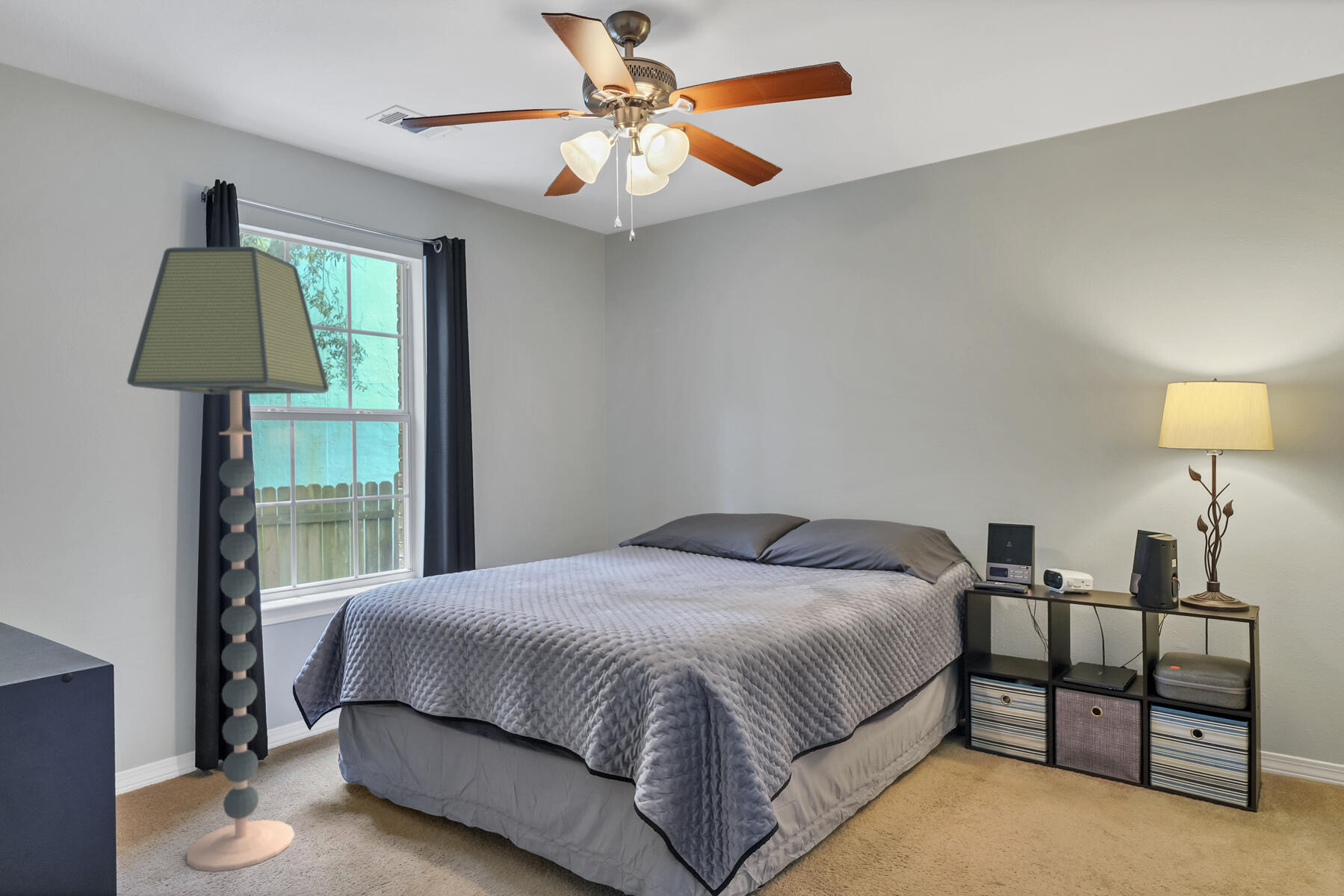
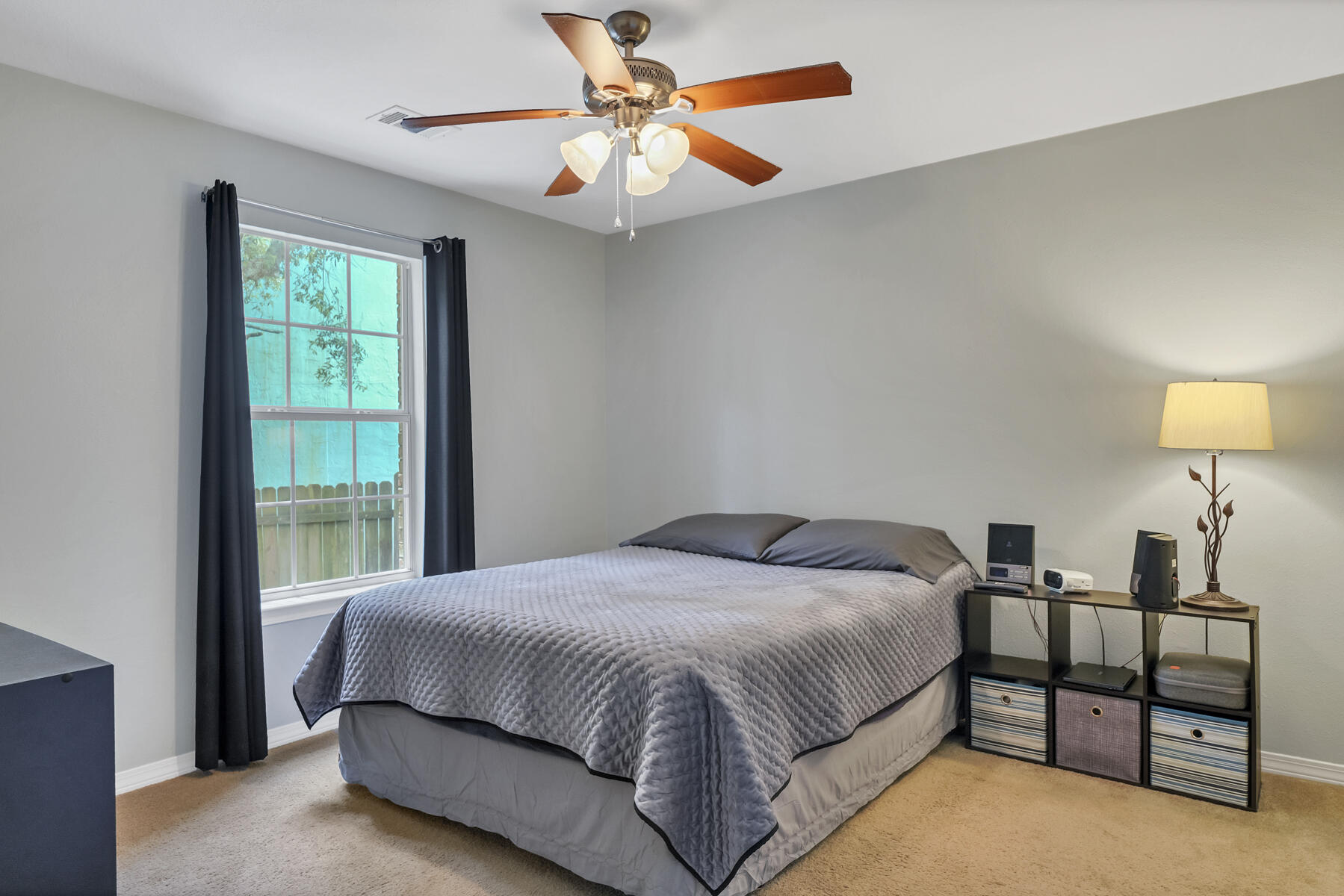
- floor lamp (238, 551)
